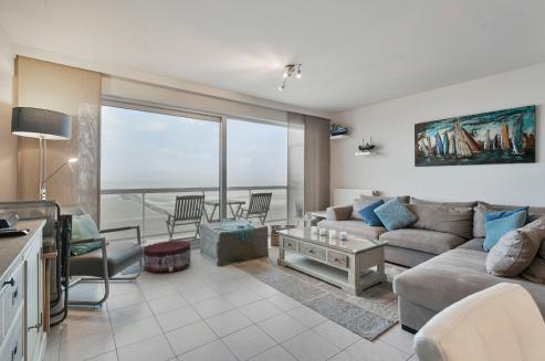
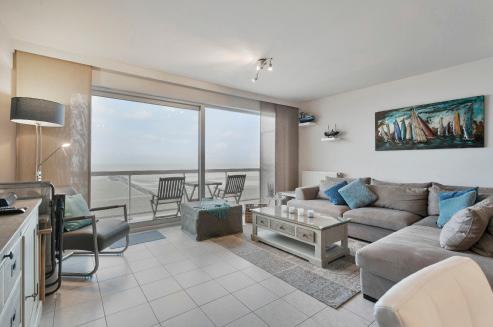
- pouf (168, 254)
